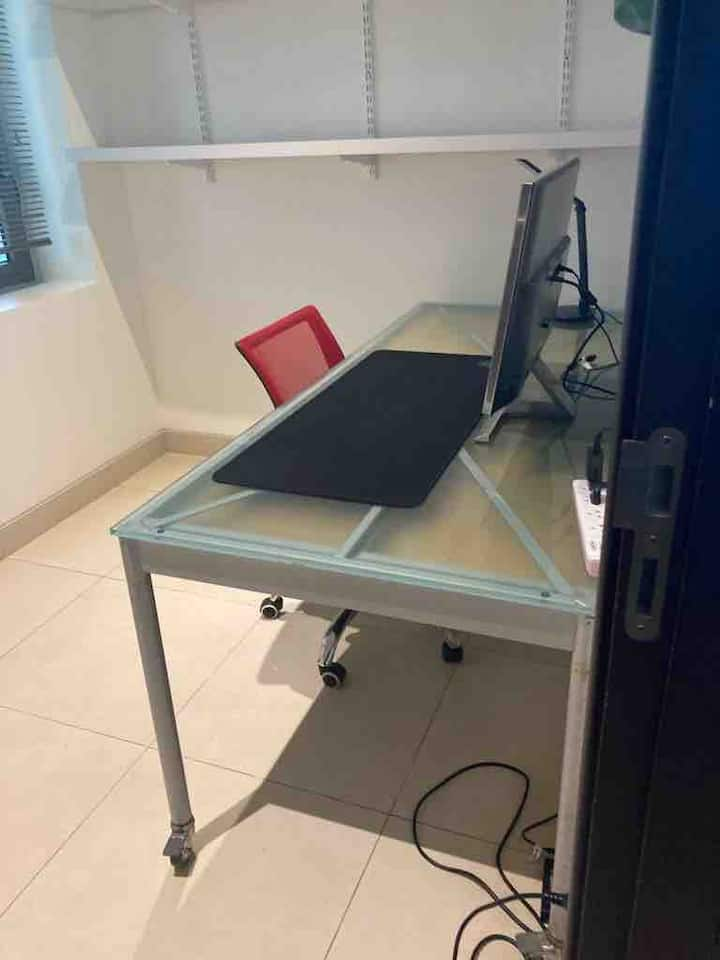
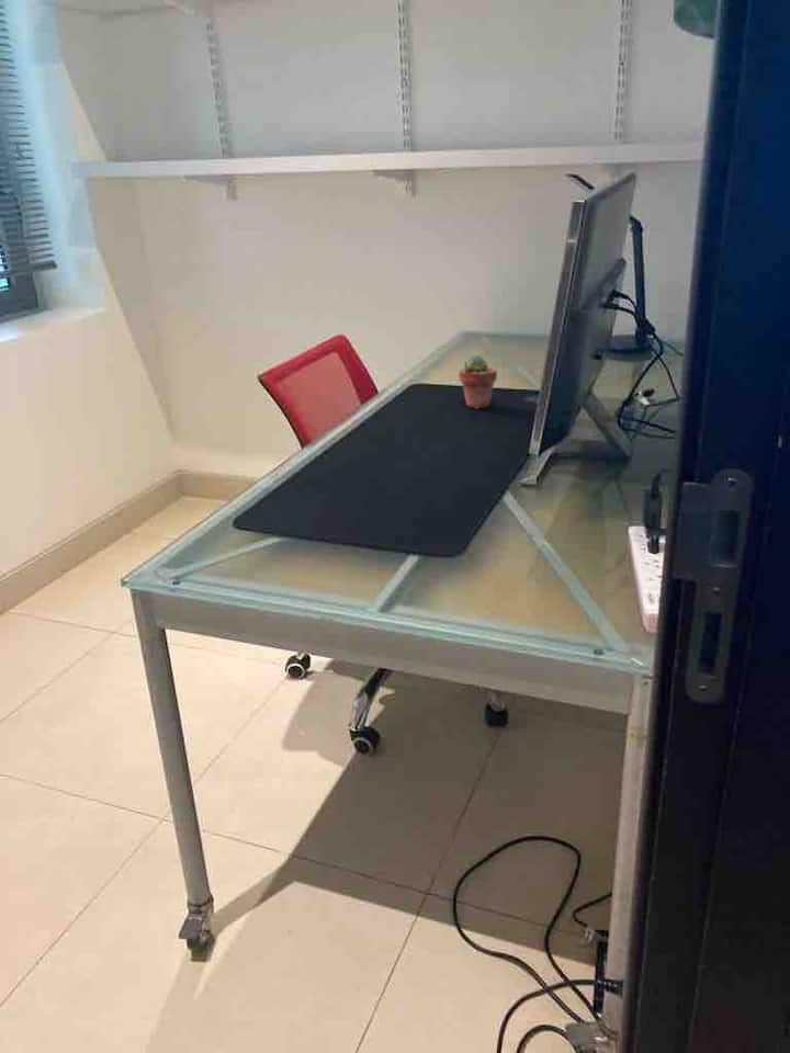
+ potted succulent (477, 380)
